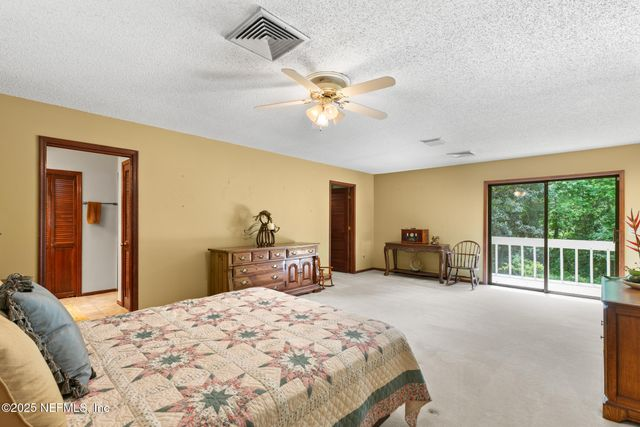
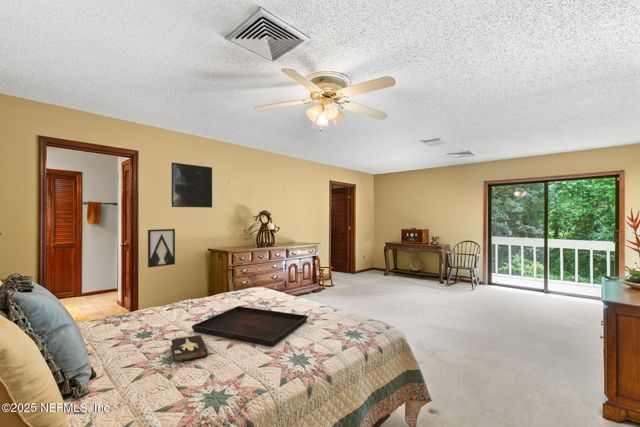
+ serving tray (252, 323)
+ hardback book (188, 346)
+ wall art (161, 247)
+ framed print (192, 186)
